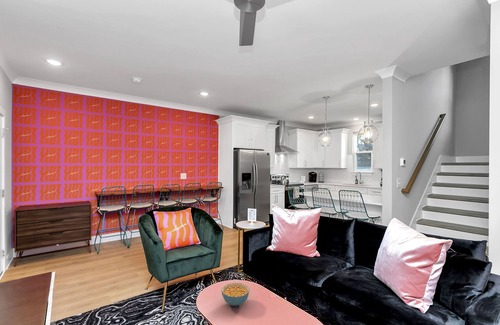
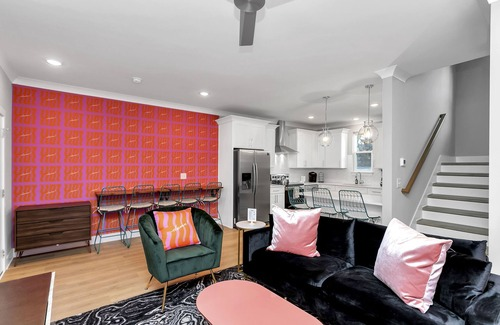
- cereal bowl (235, 296)
